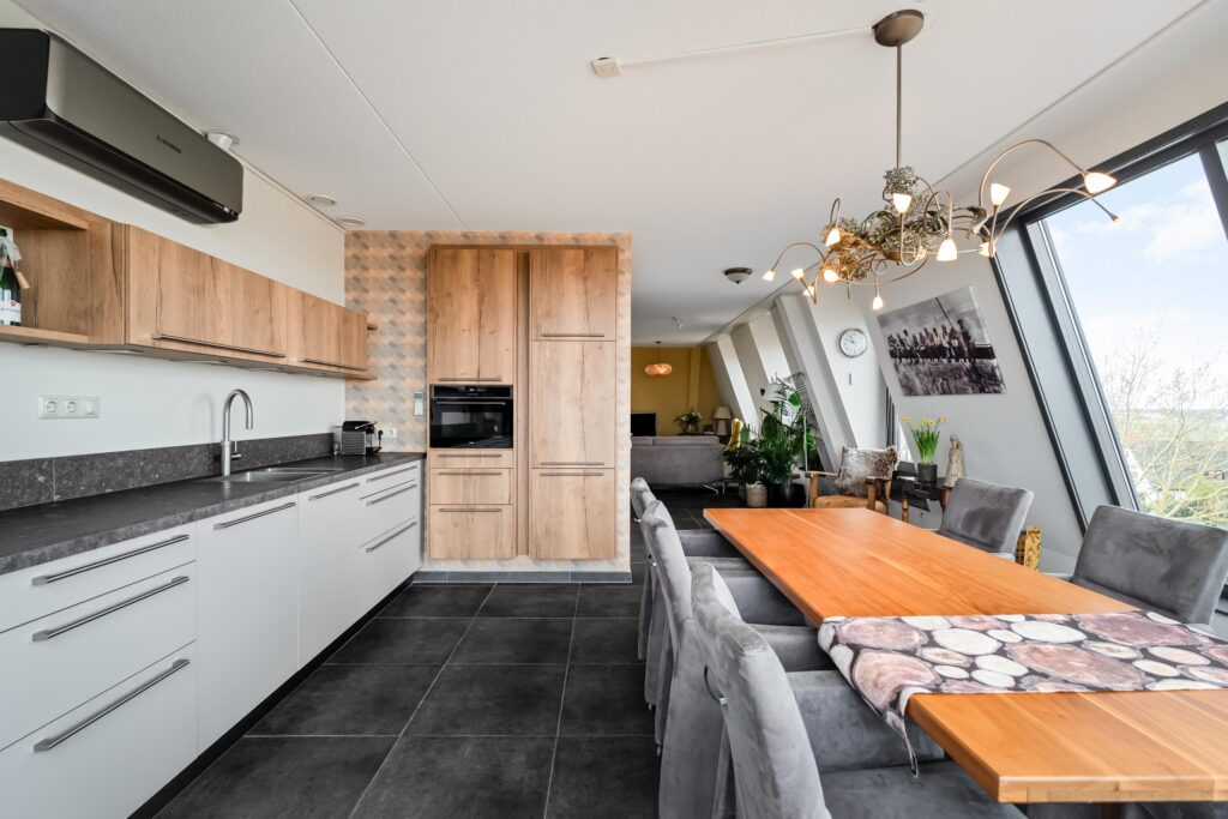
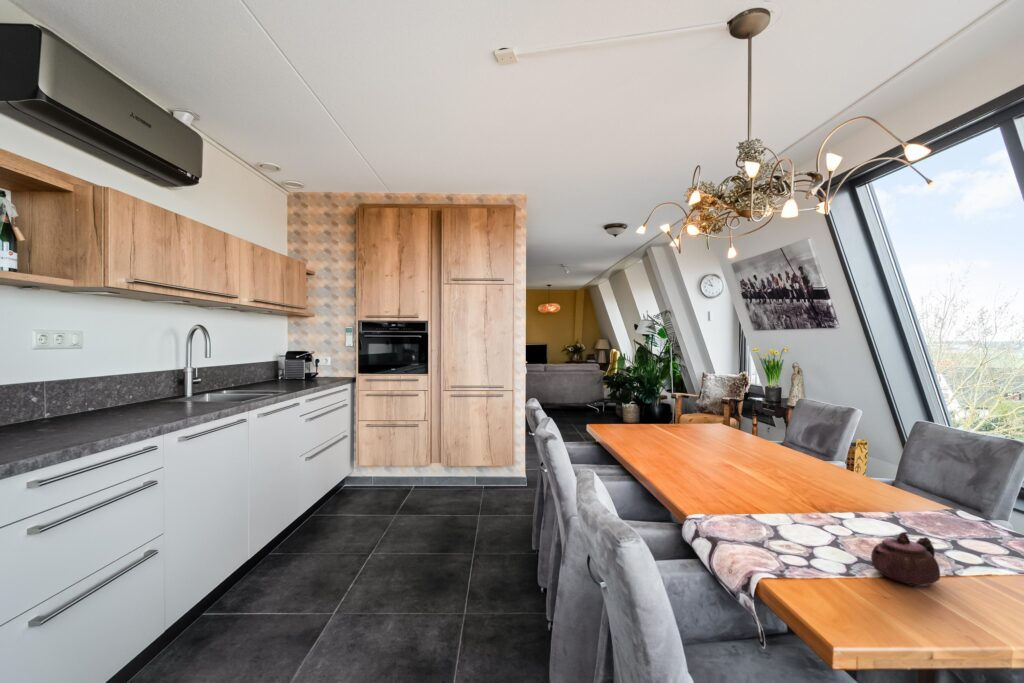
+ teapot (905, 554)
